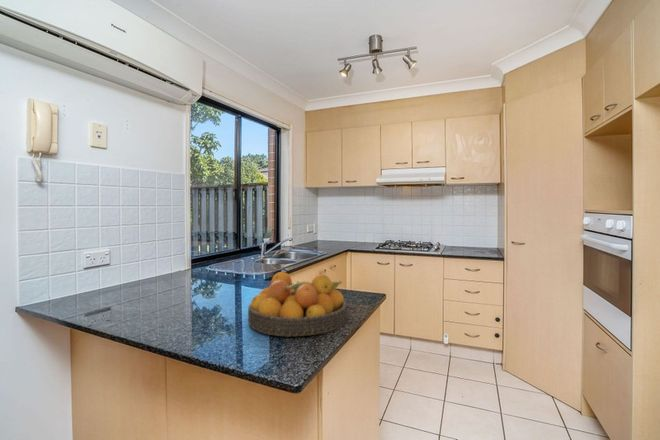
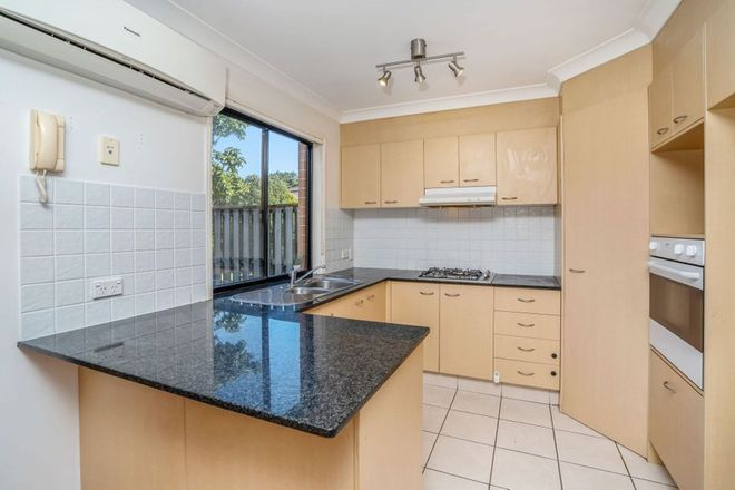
- fruit bowl (298, 297)
